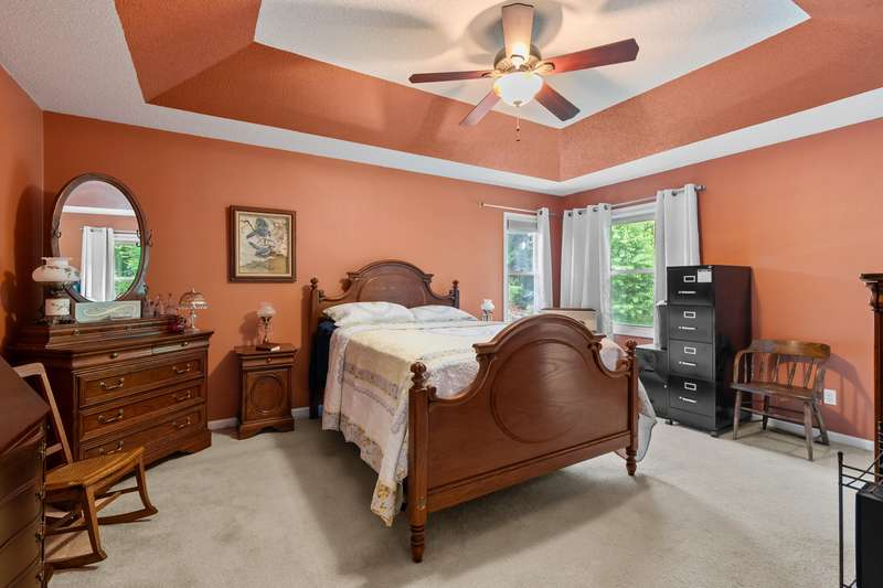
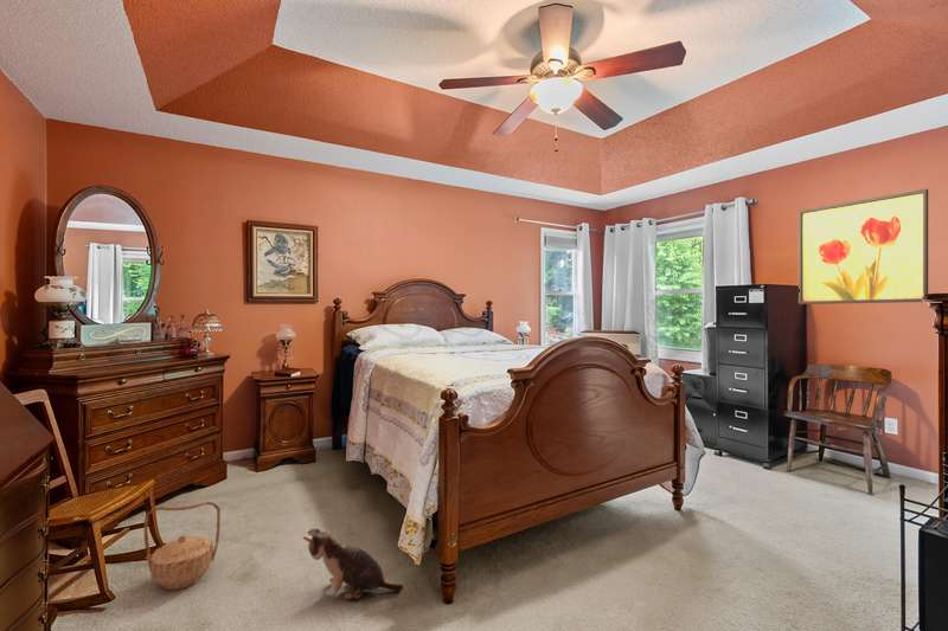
+ wall art (857, 252)
+ basket (182, 541)
+ plush toy (353, 561)
